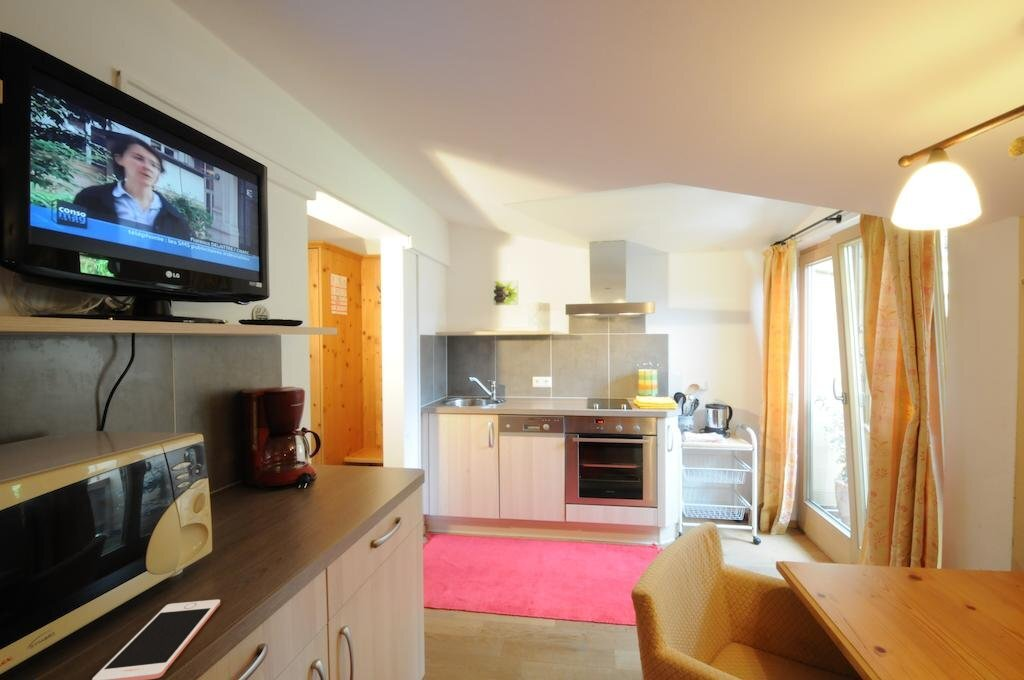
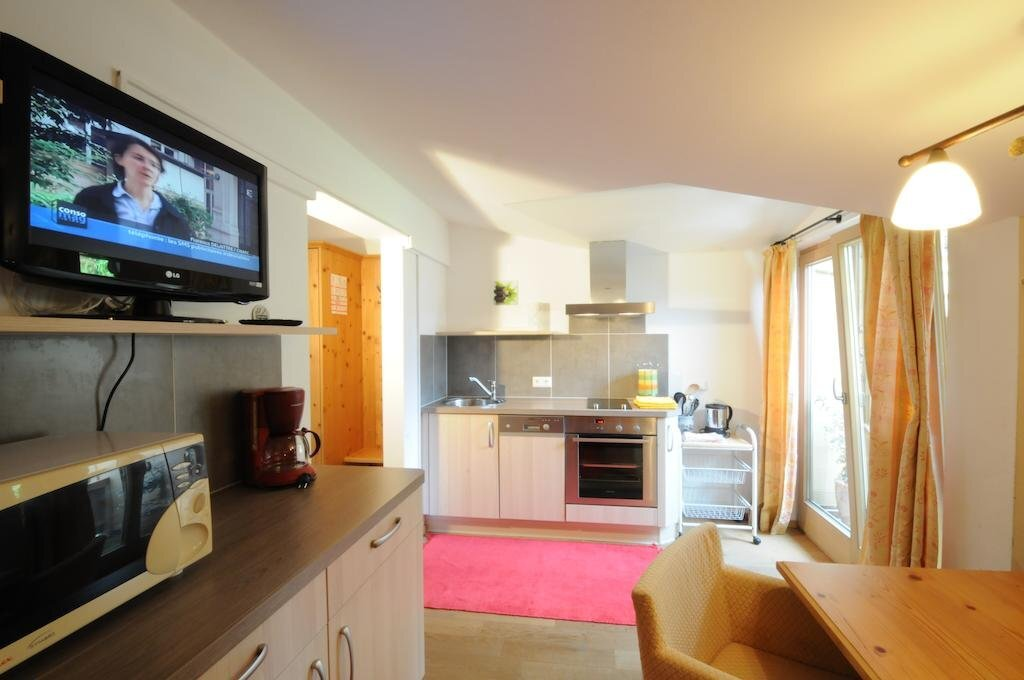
- cell phone (164, 636)
